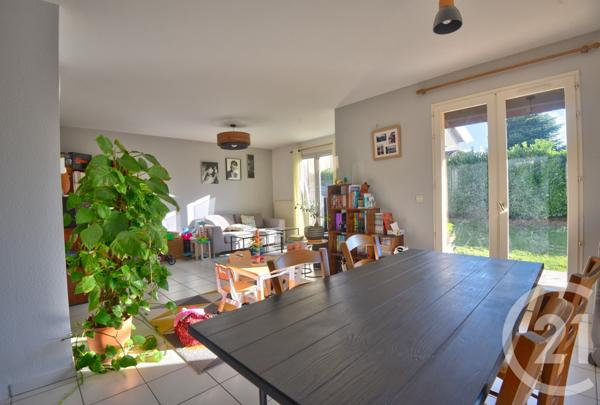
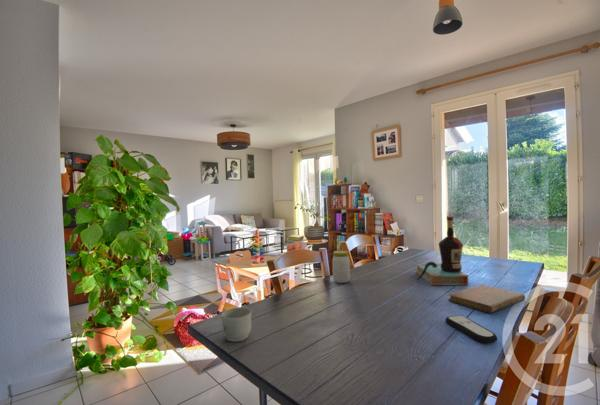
+ jar (341, 266)
+ bottle (439, 247)
+ mug (235, 323)
+ notebook (486, 297)
+ remote control (470, 328)
